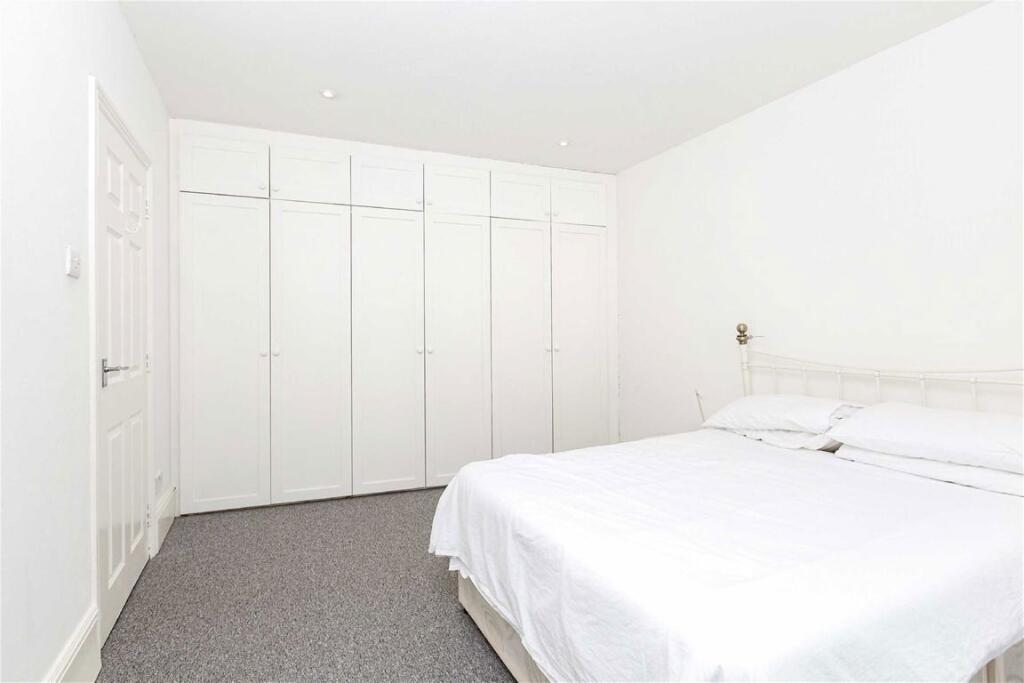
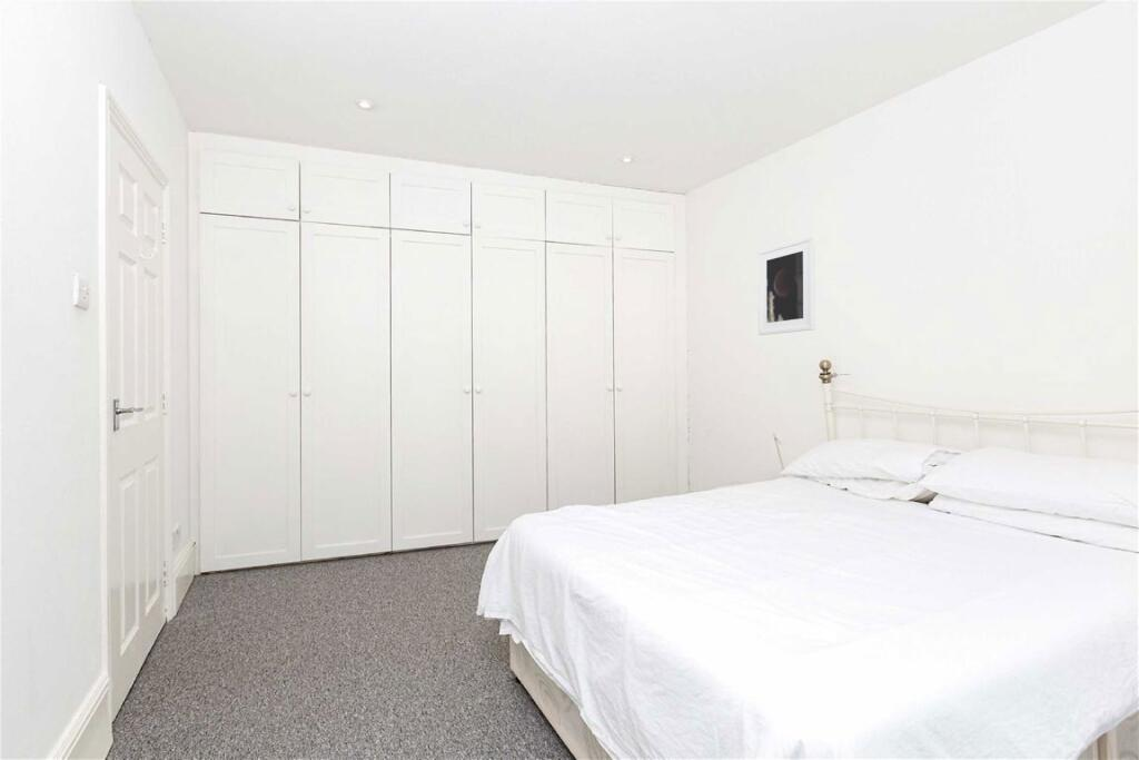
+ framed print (784, 288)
